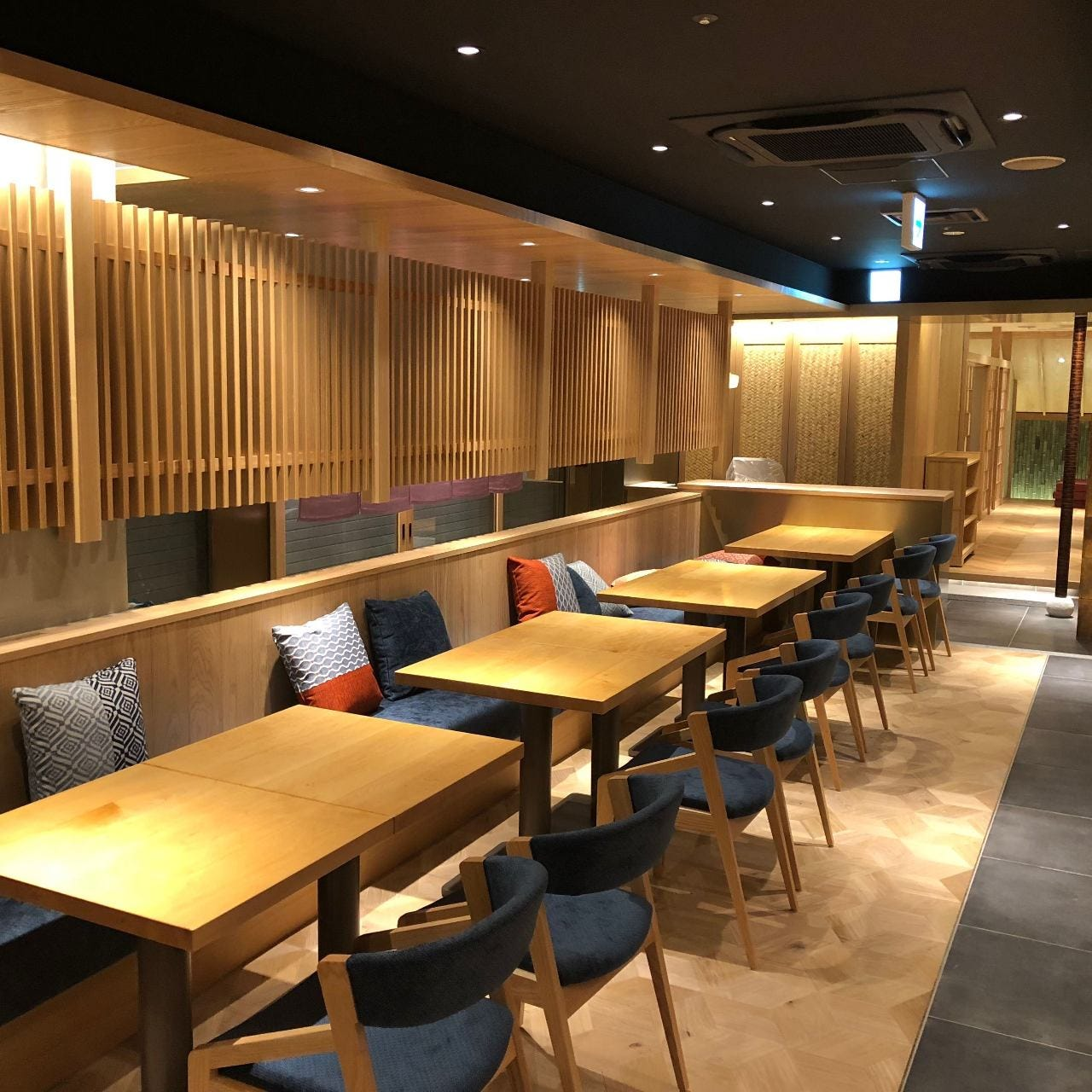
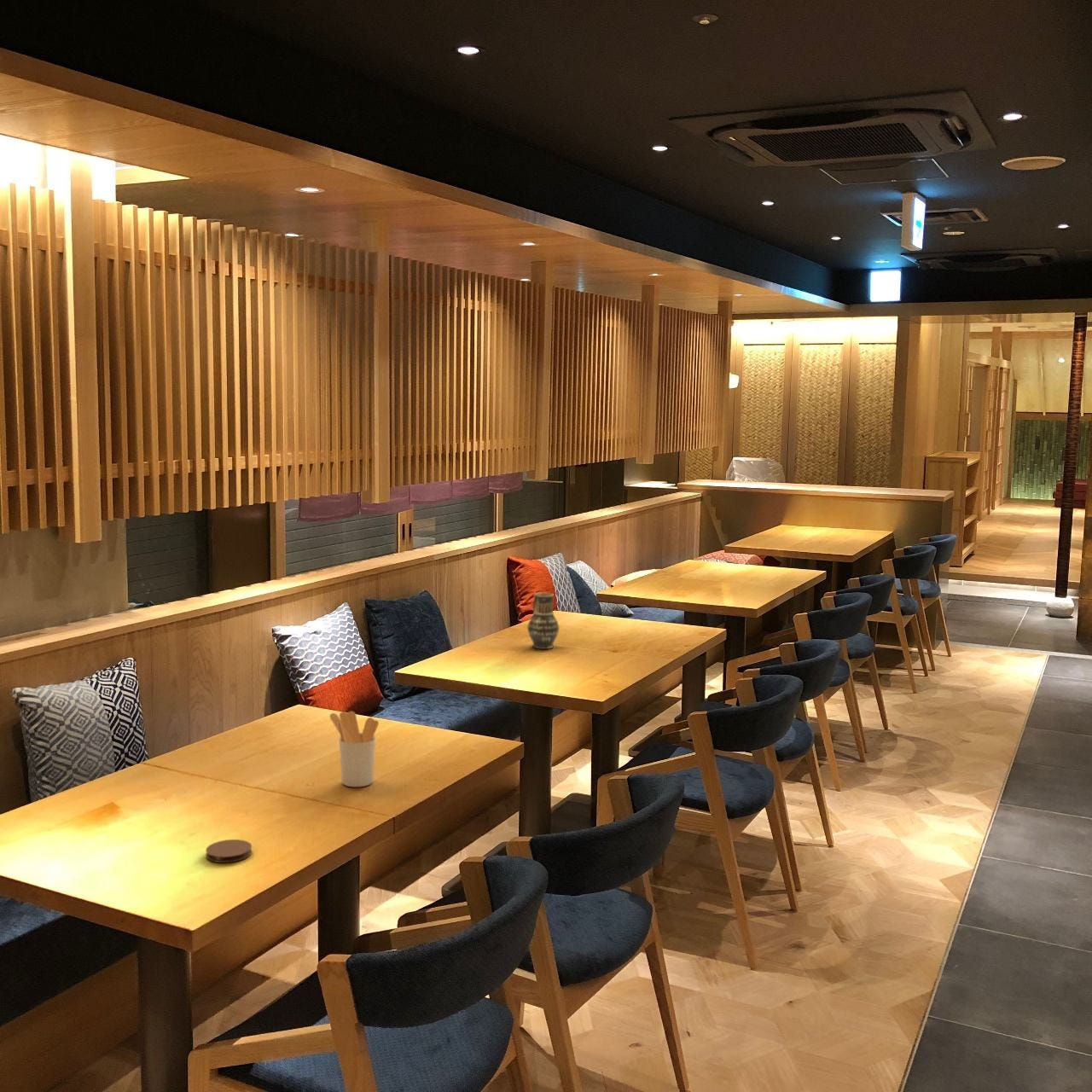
+ utensil holder (352, 746)
+ coaster (229, 851)
+ vase (543, 620)
